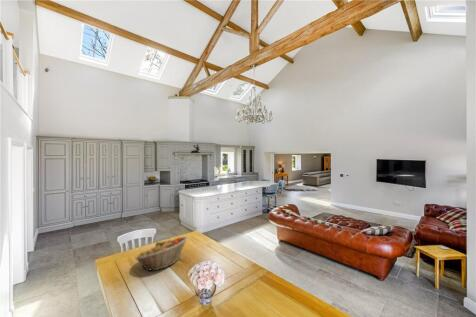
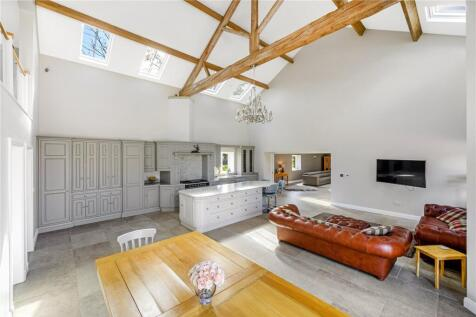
- fruit basket (163, 251)
